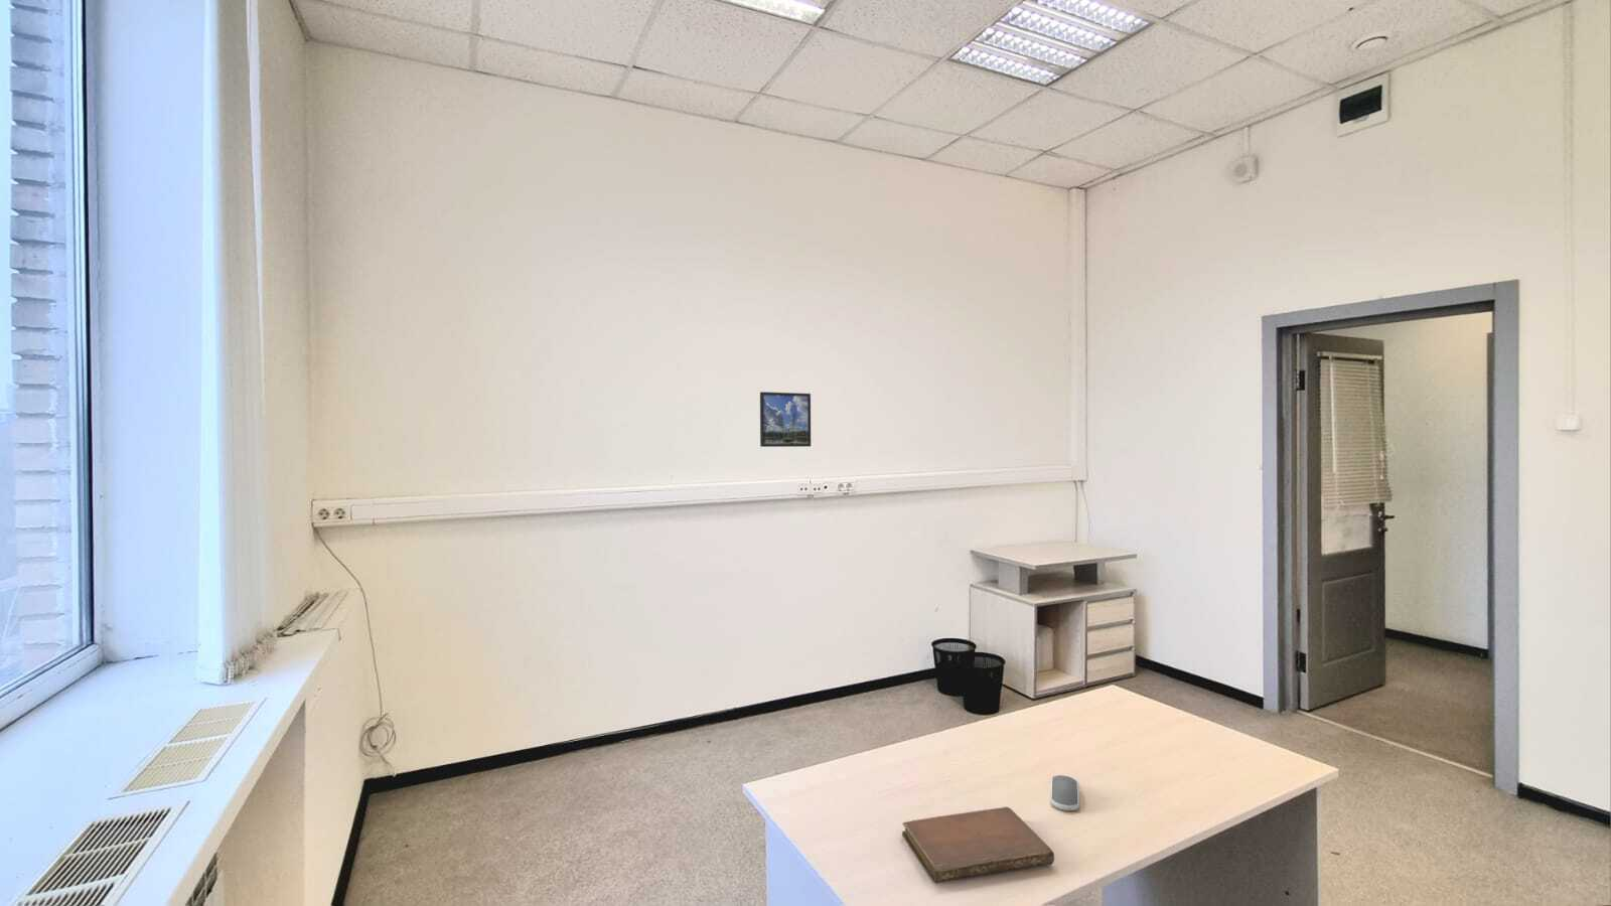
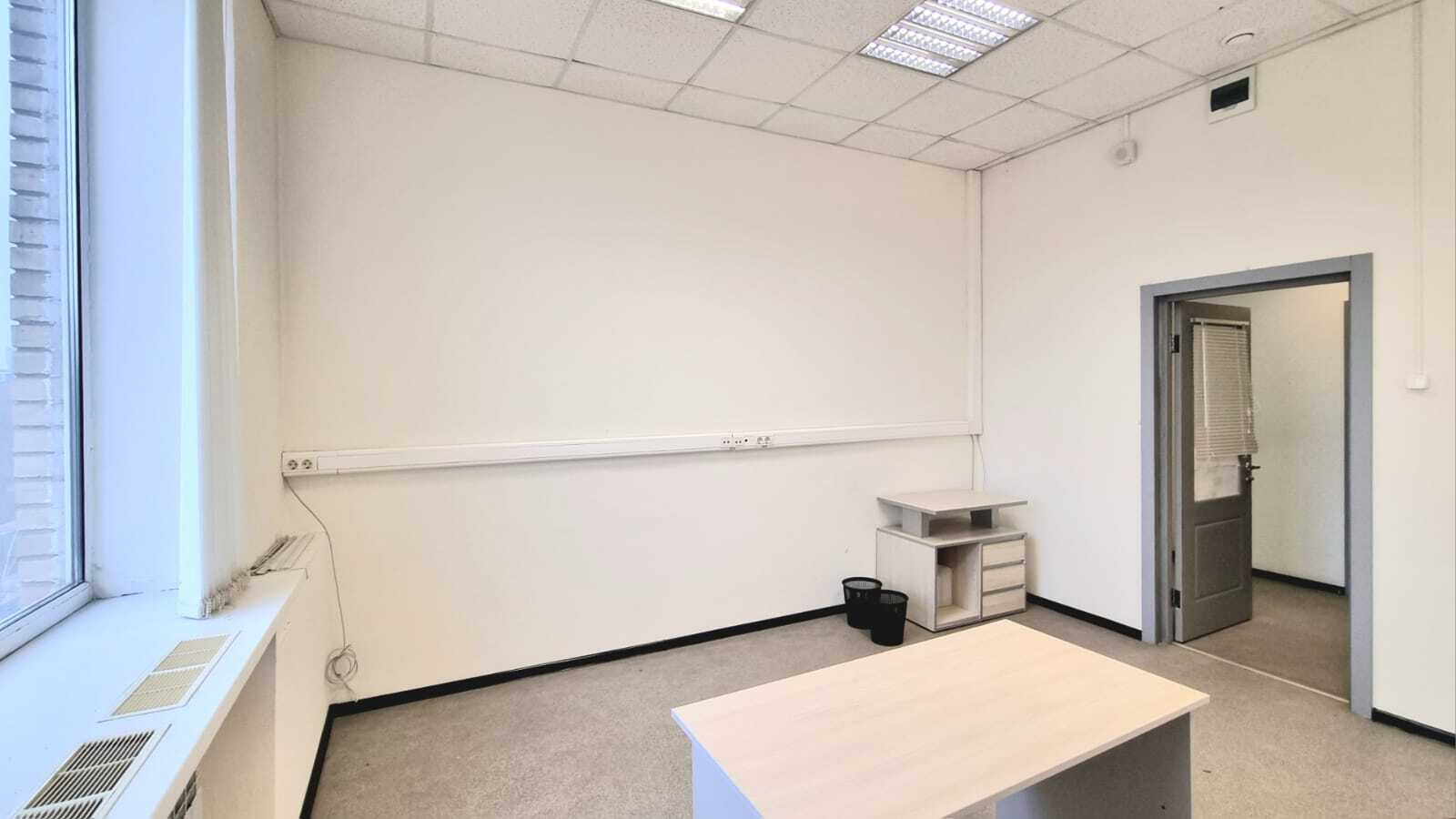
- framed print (786, 419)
- notebook (975, 842)
- computer mouse (1064, 788)
